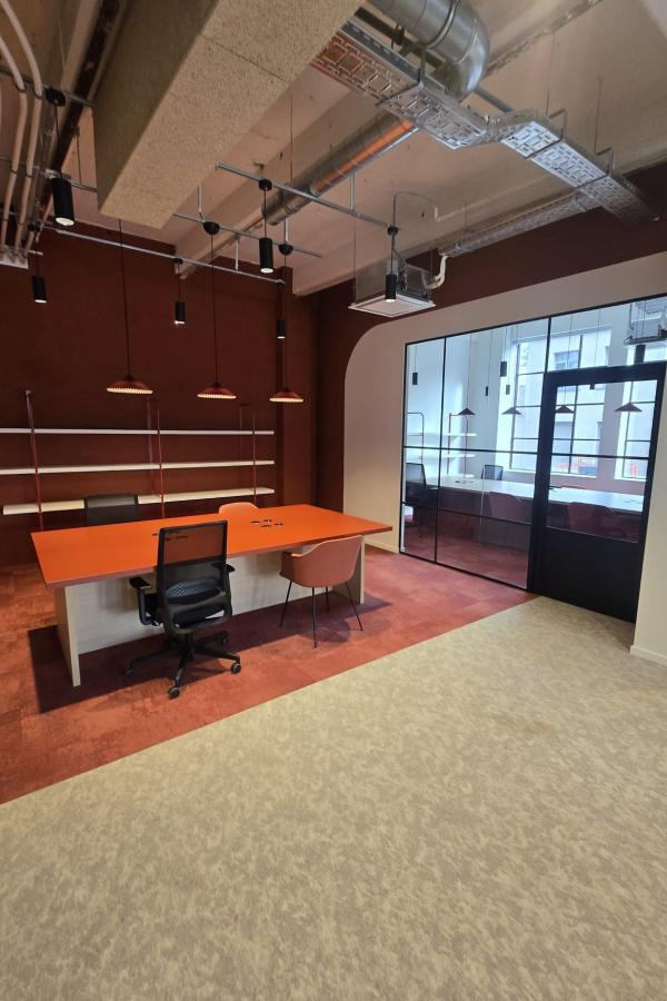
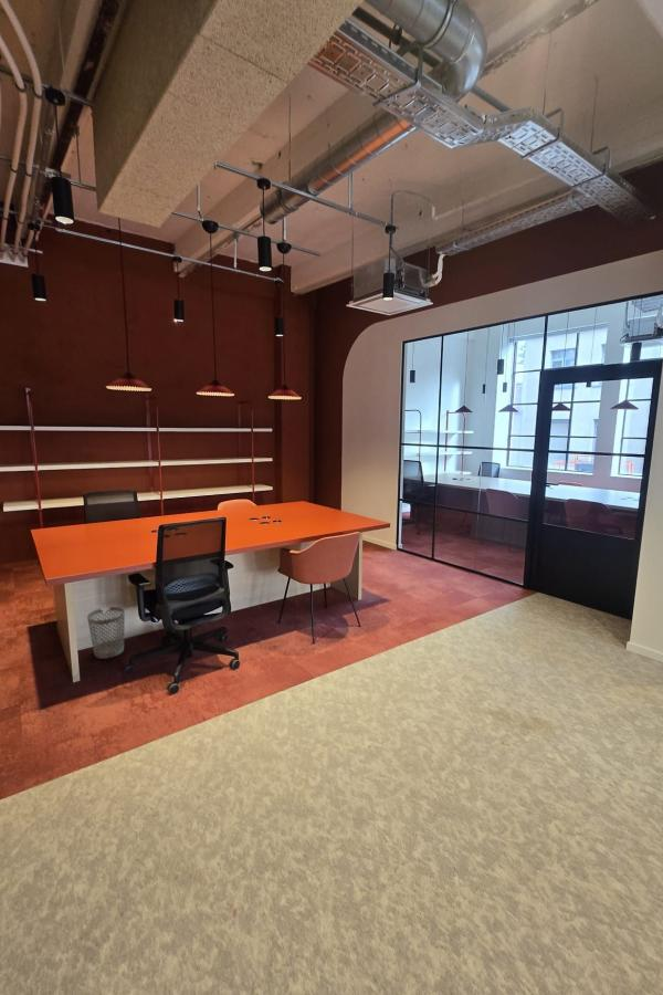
+ wastebasket (107, 632)
